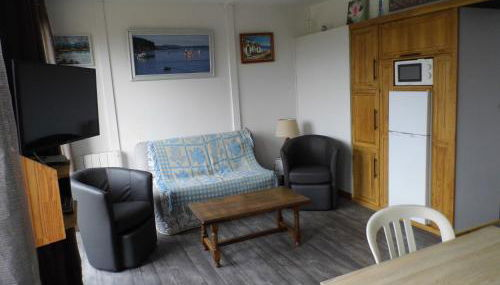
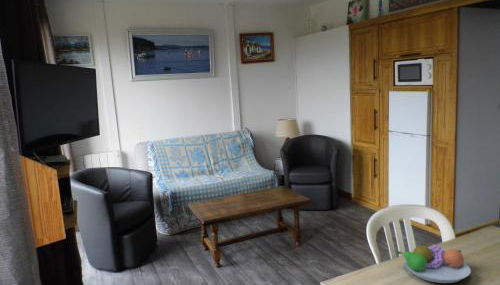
+ fruit bowl (433, 259)
